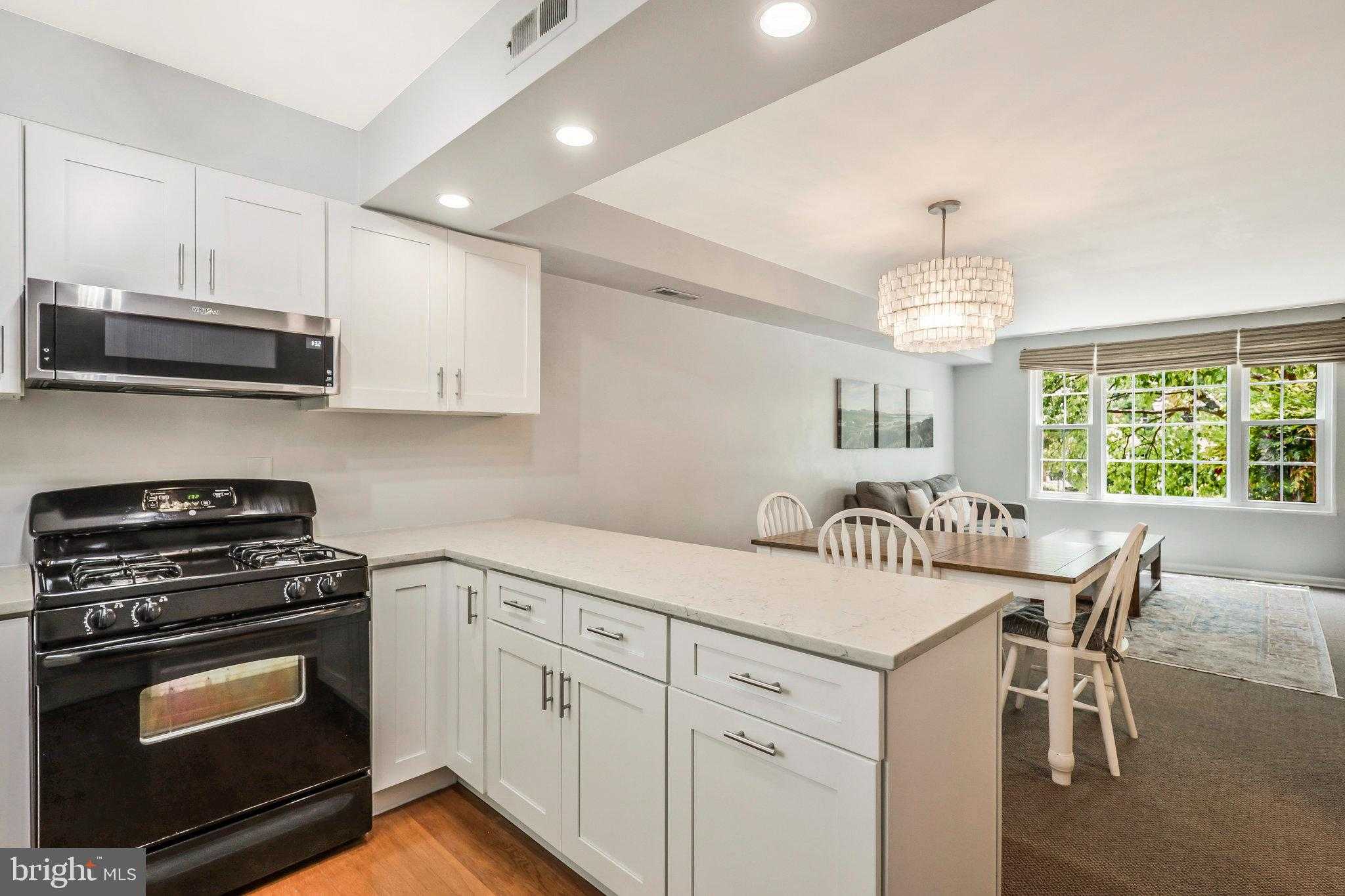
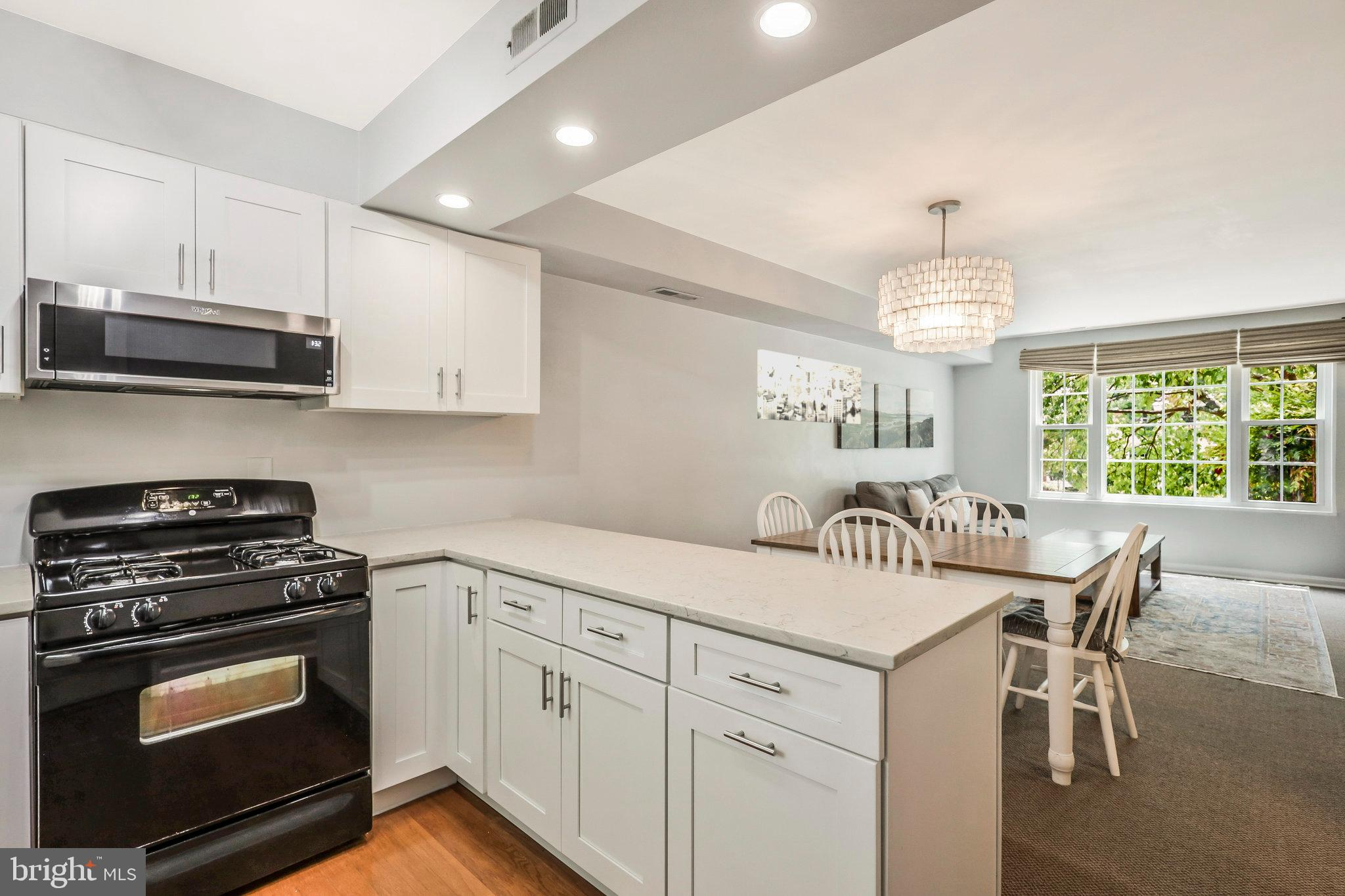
+ wall art (814, 391)
